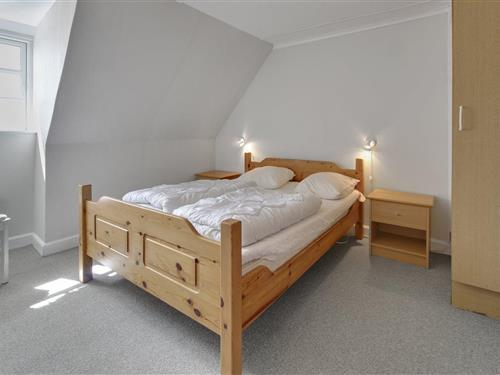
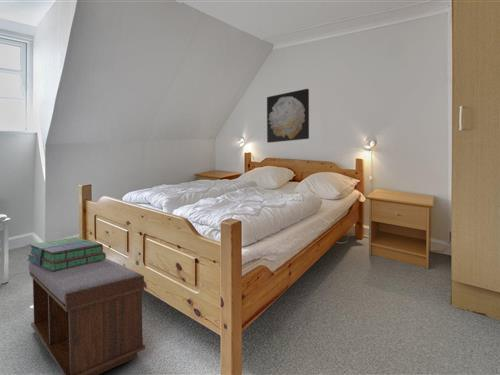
+ stack of books (66, 251)
+ bench (82, 305)
+ wall art (287, 117)
